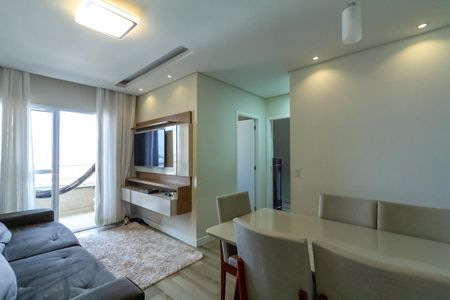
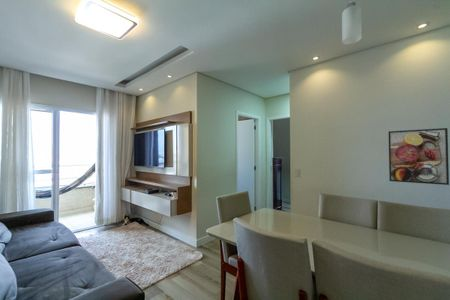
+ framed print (416, 156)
